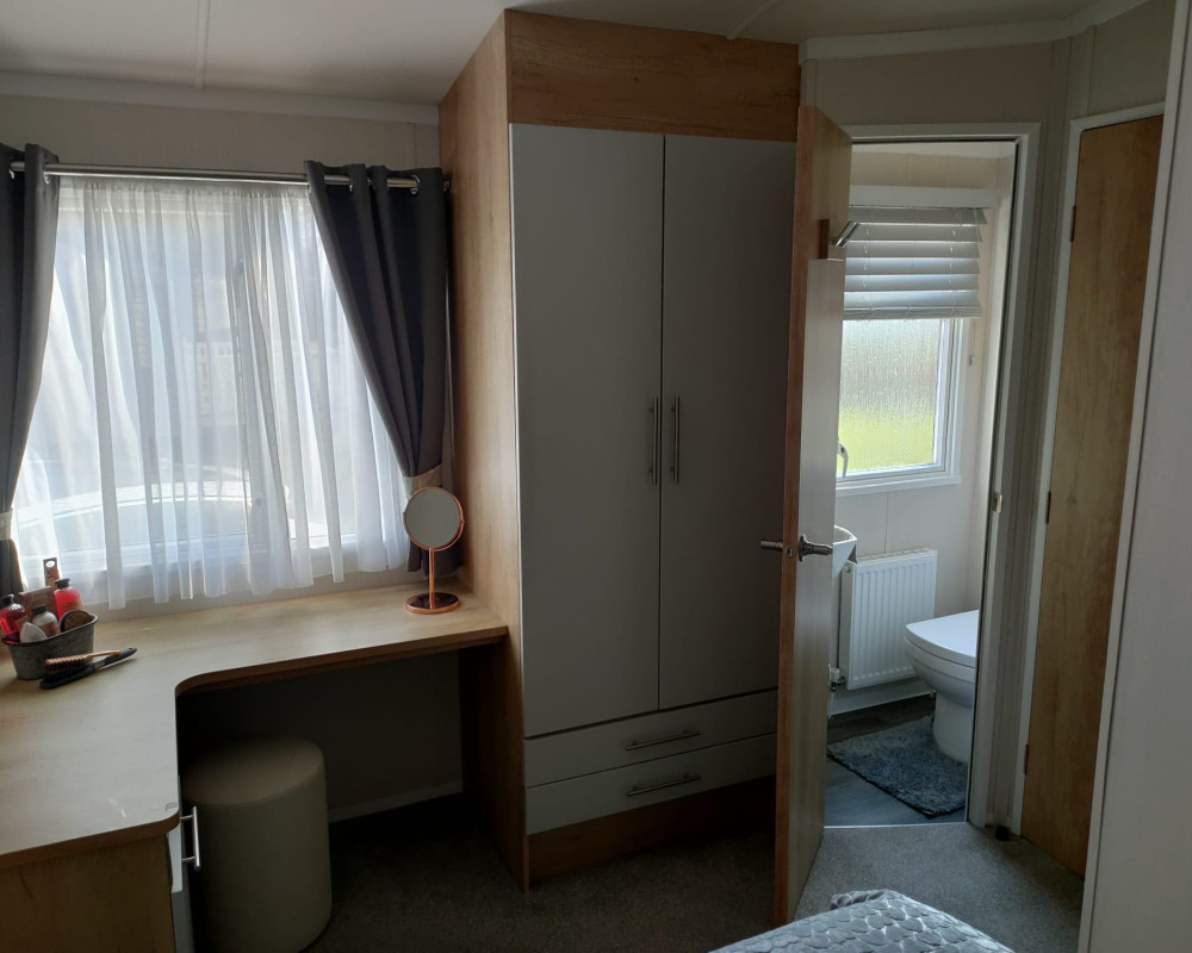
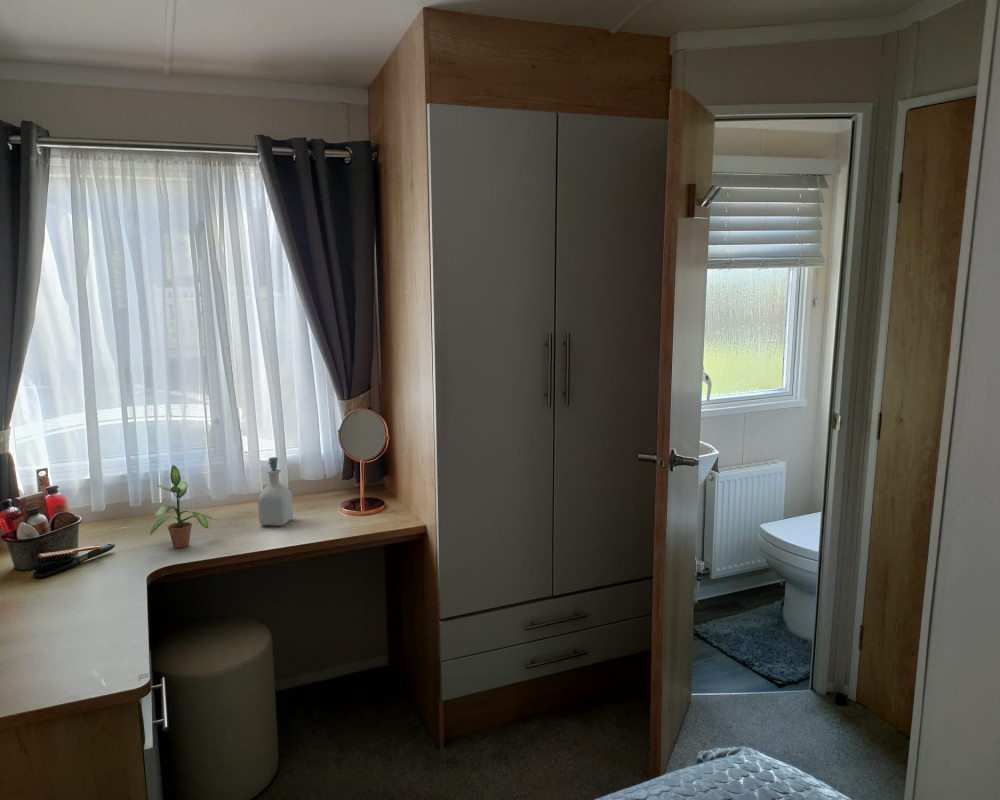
+ potted plant (179, 503)
+ soap bottle (274, 490)
